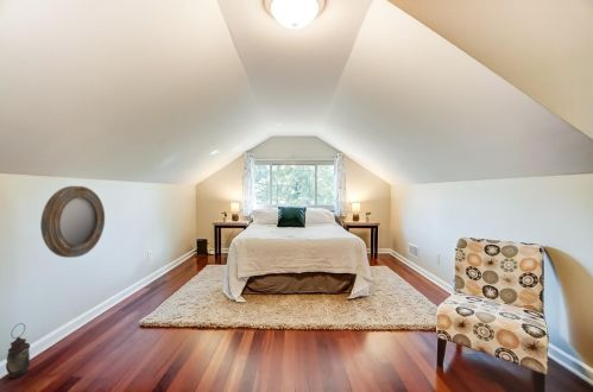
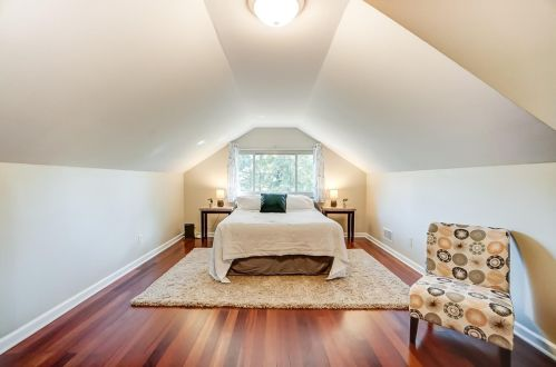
- home mirror (76, 221)
- lantern (18, 348)
